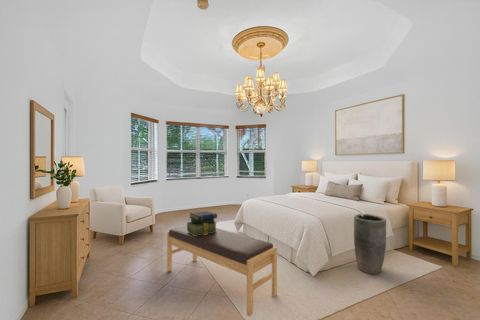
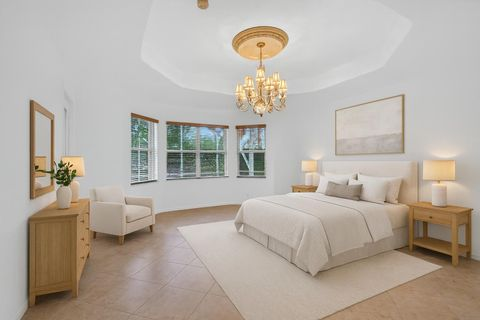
- stack of books (202, 222)
- bench (216, 258)
- vase (369, 243)
